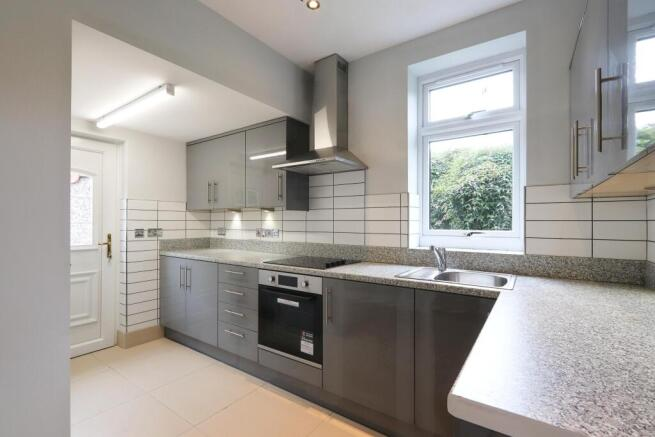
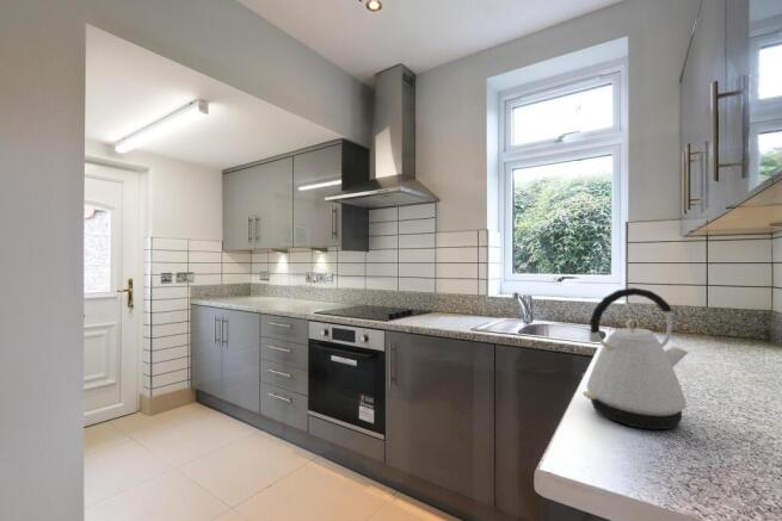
+ kettle (635, 352)
